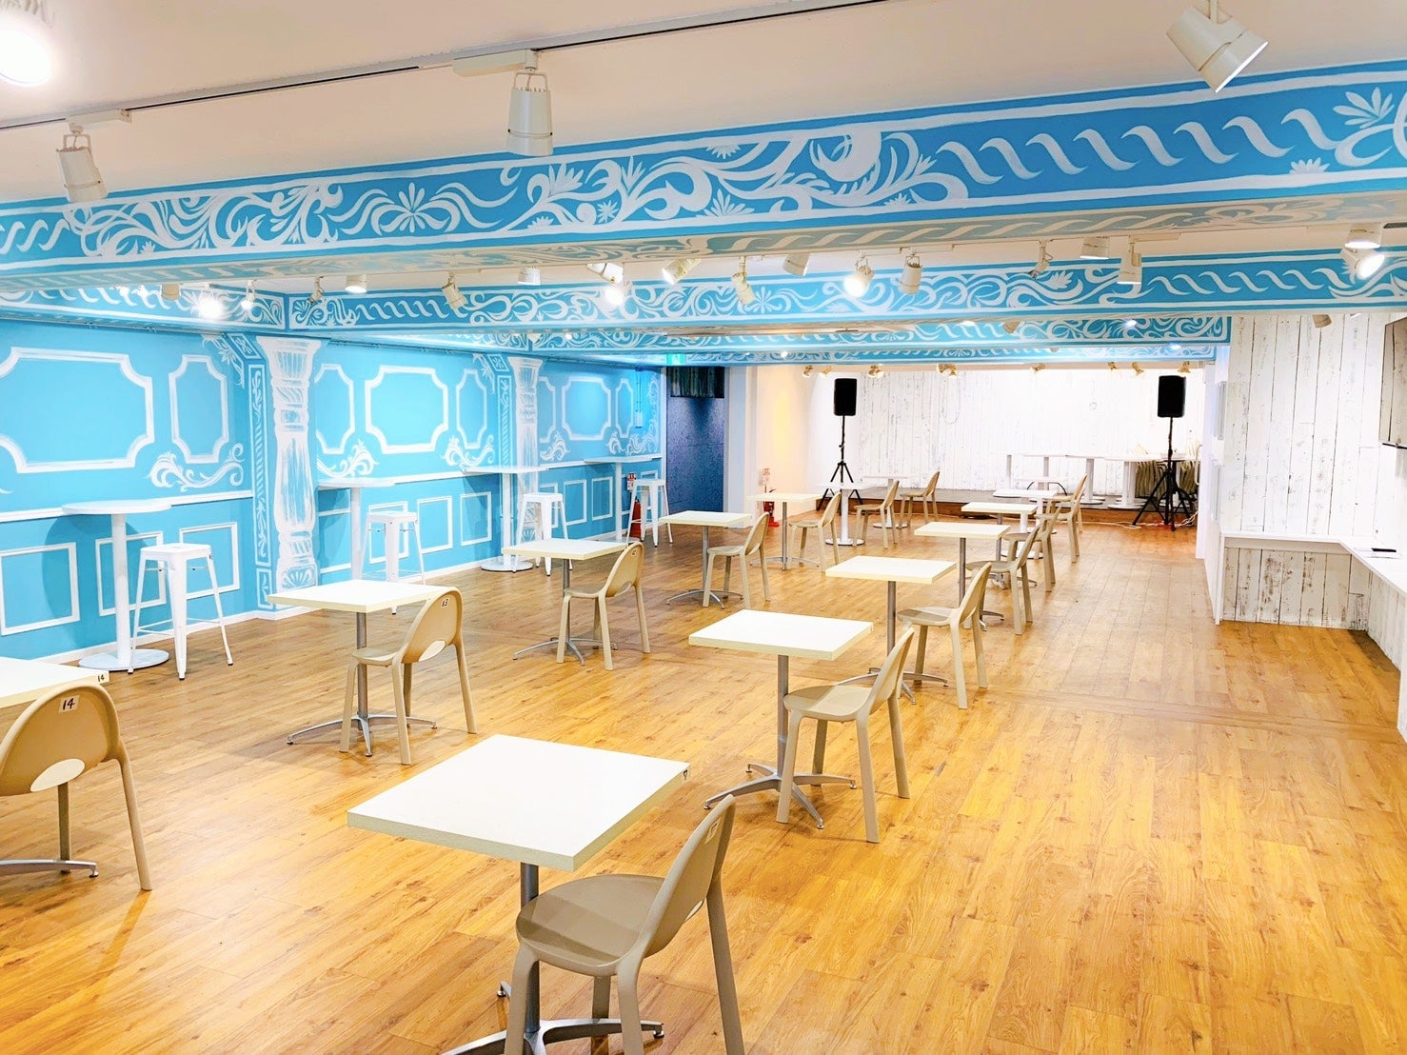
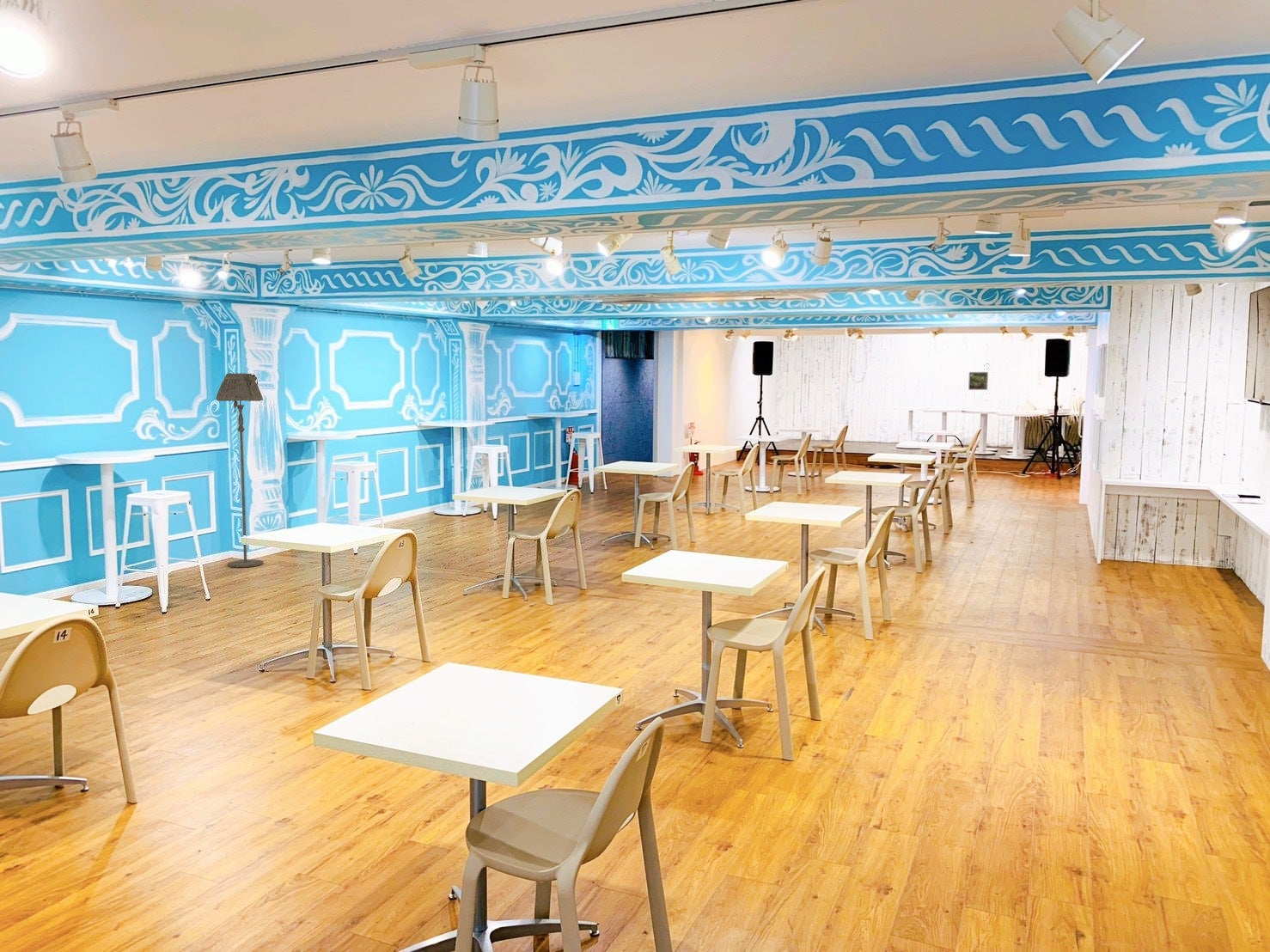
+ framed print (978, 381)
+ floor lamp (241, 469)
